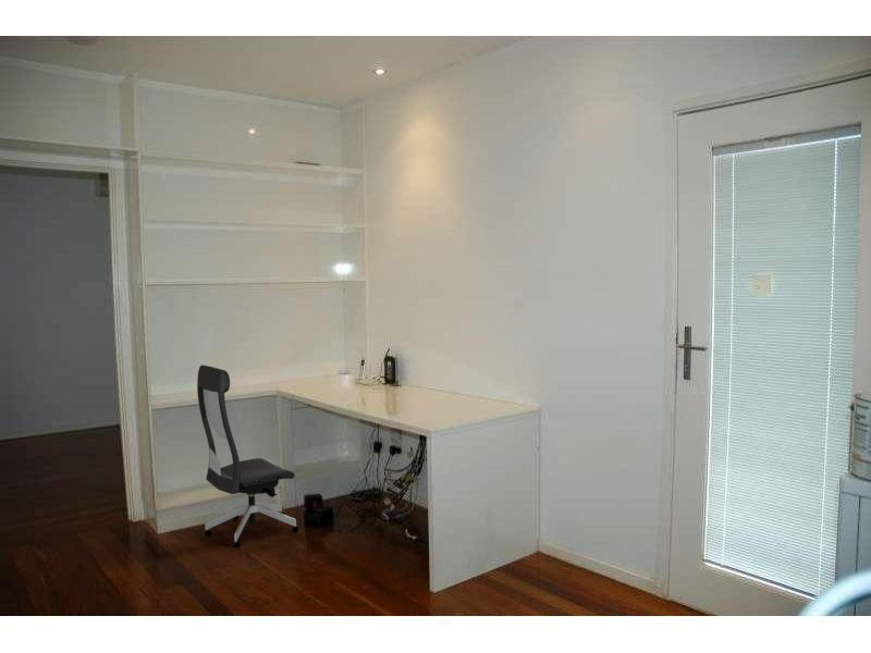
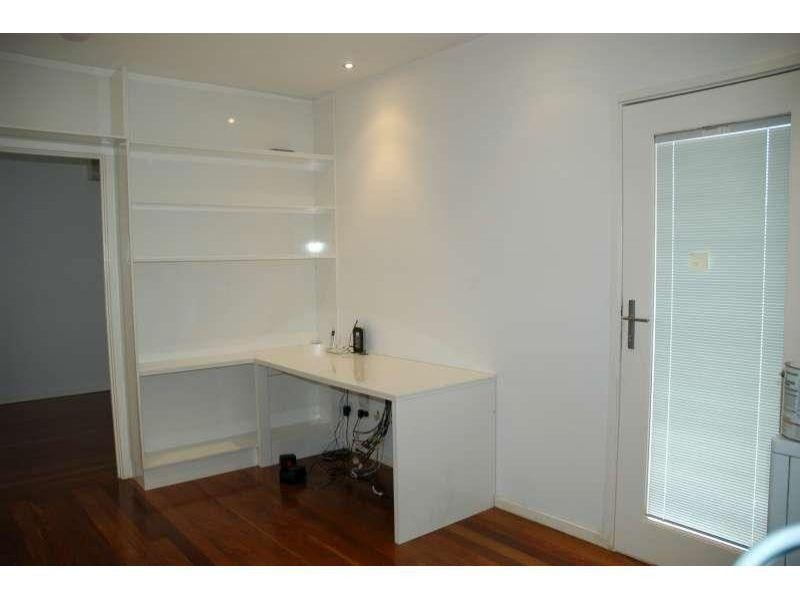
- office chair (236, 451)
